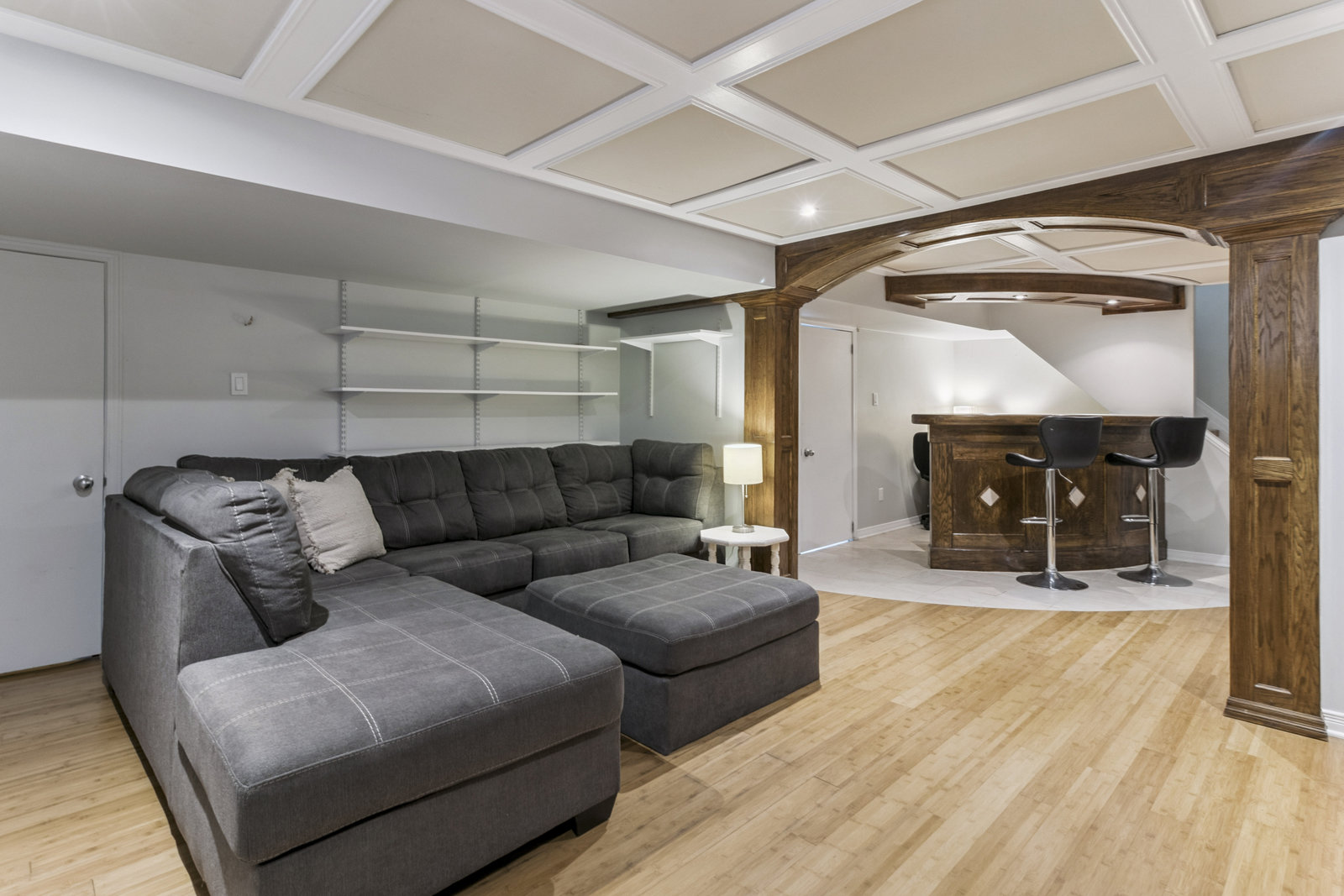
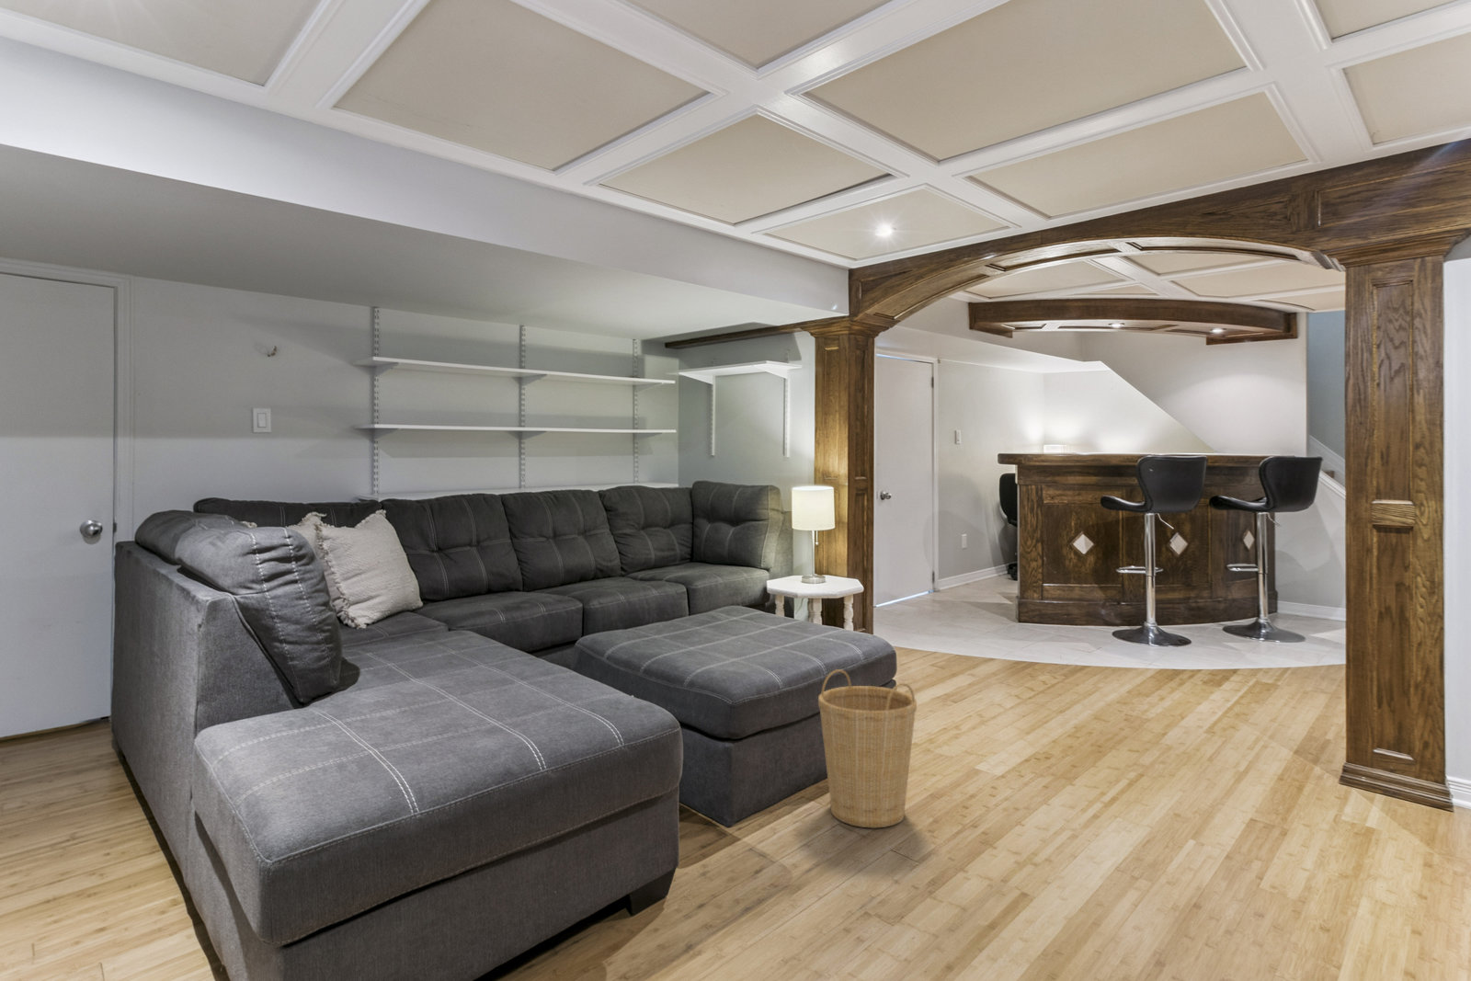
+ basket (867, 743)
